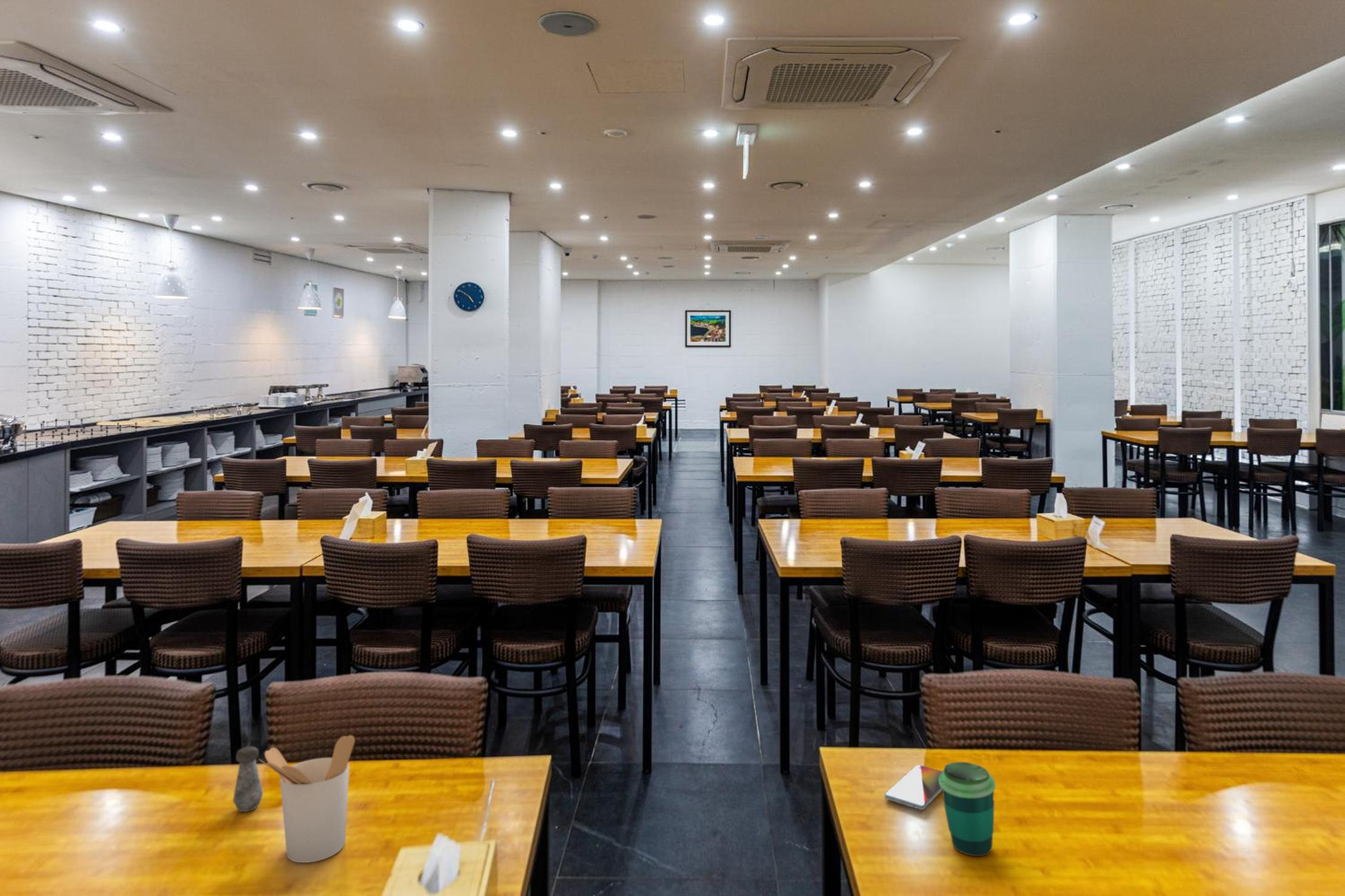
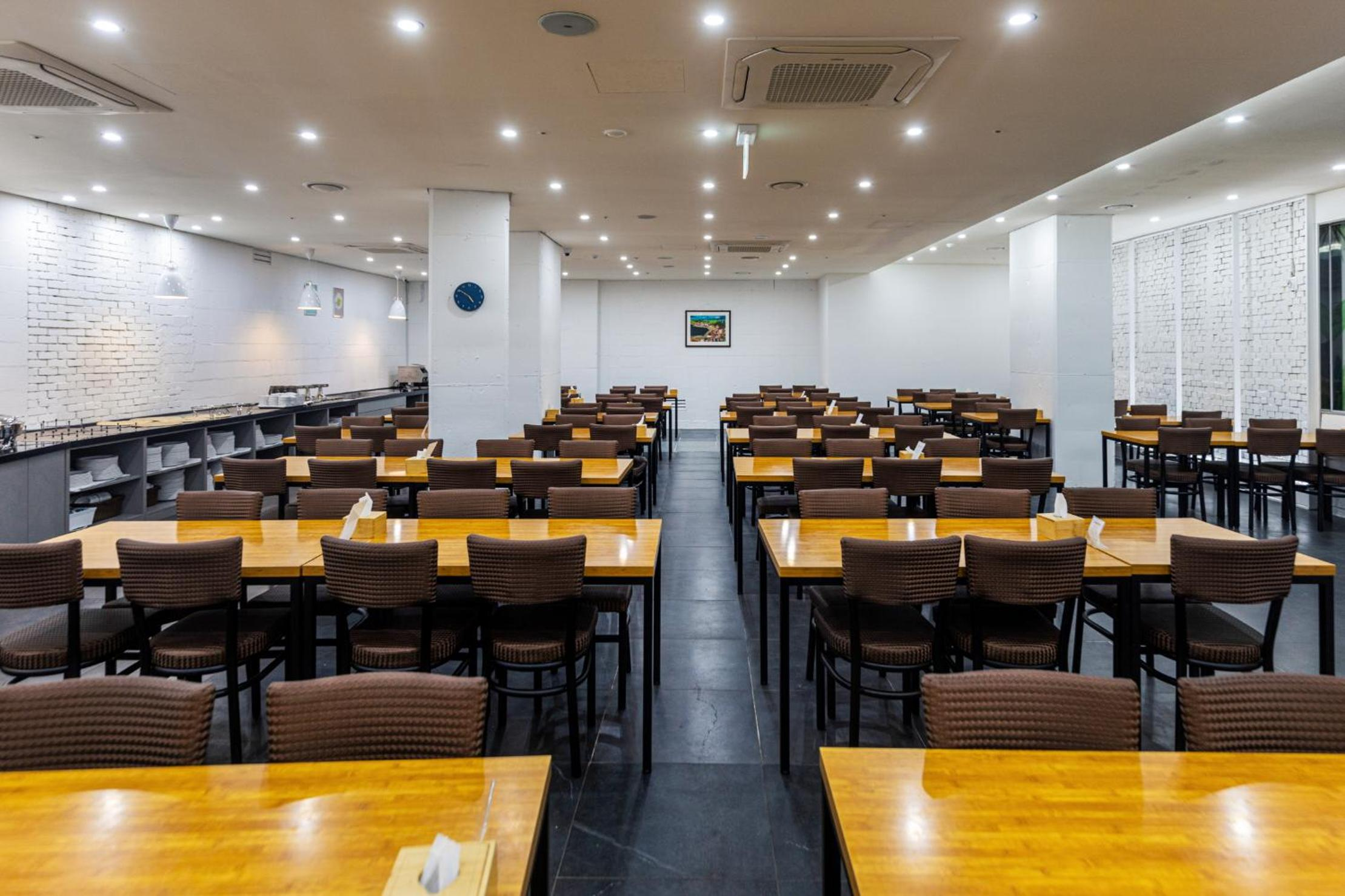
- smartphone (919, 786)
- salt shaker (247, 778)
- cup (967, 809)
- utensil holder (305, 798)
